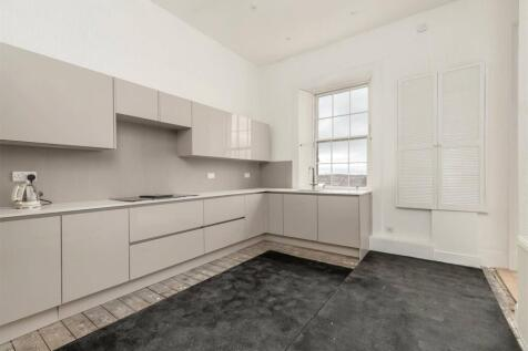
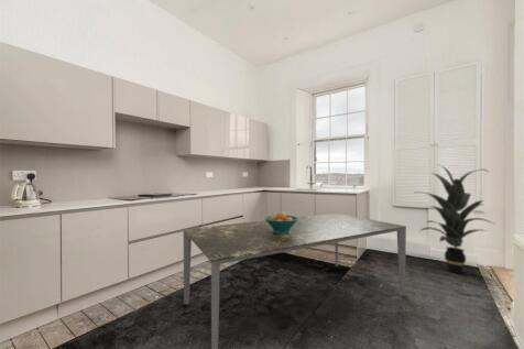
+ indoor plant (449, 216)
+ fruit bowl (281, 221)
+ dining table (292, 250)
